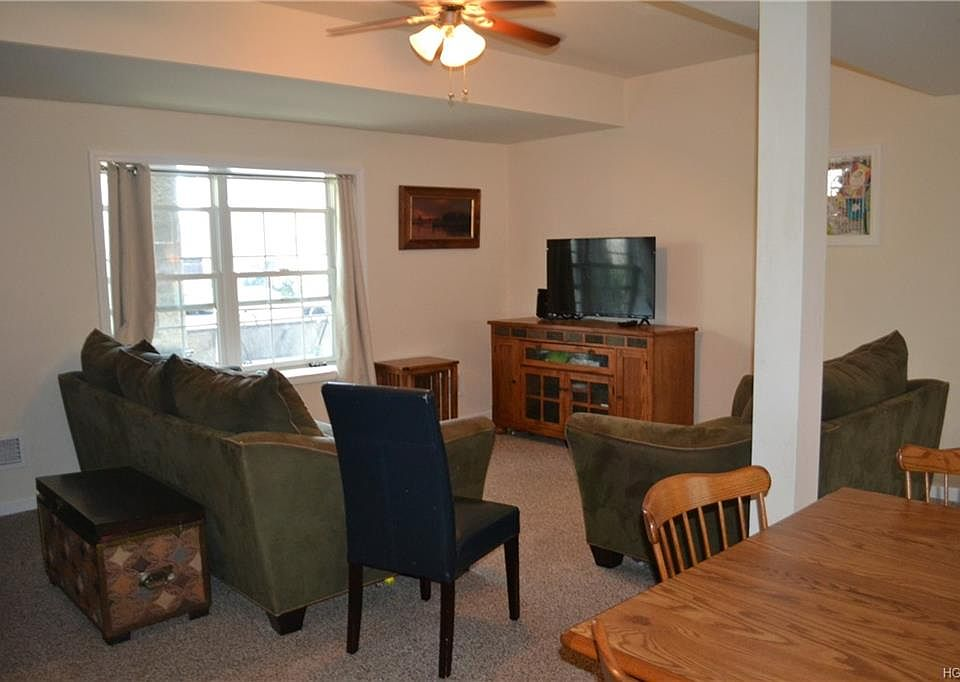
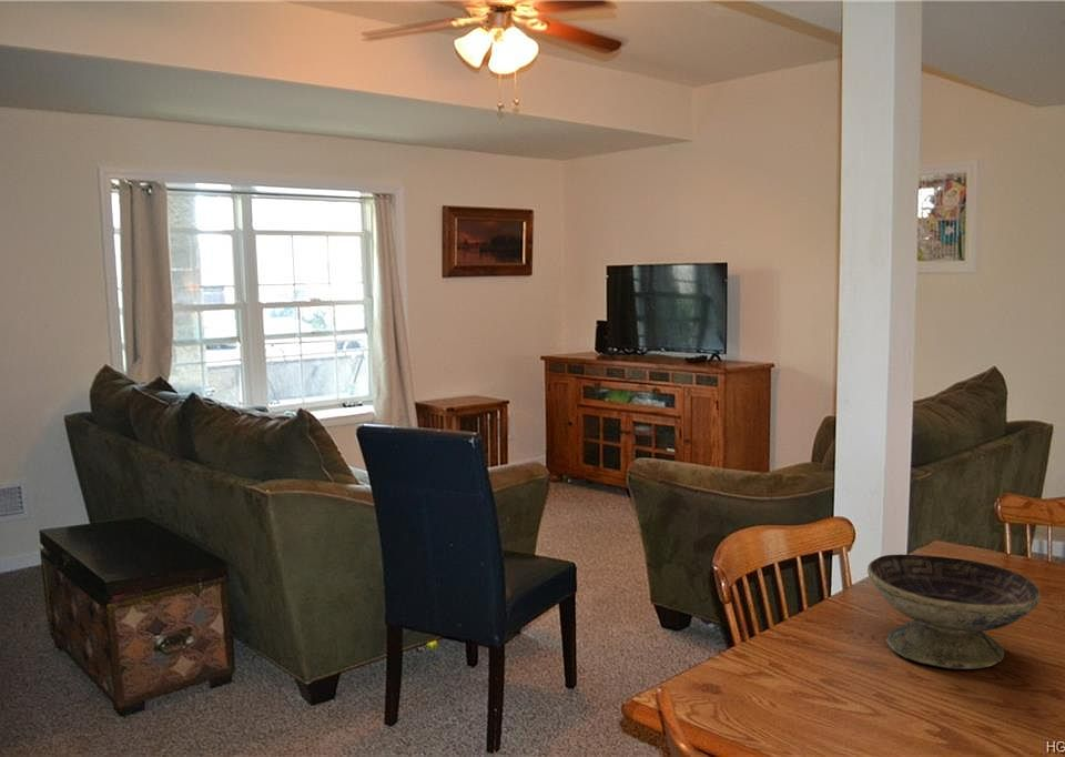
+ decorative bowl (950, 609)
